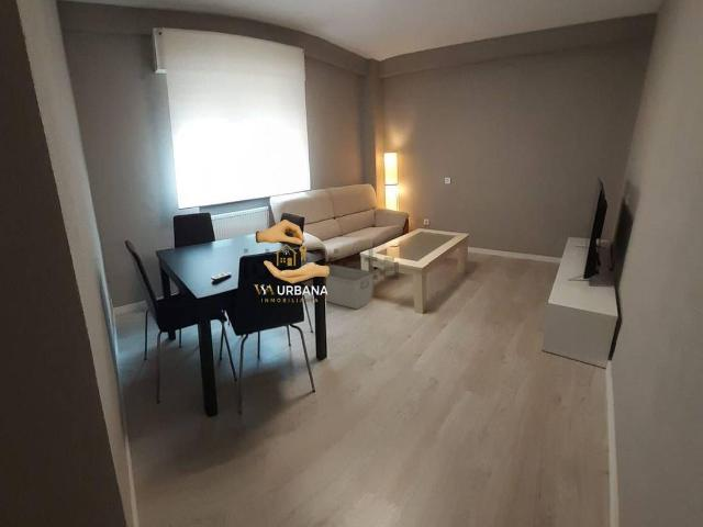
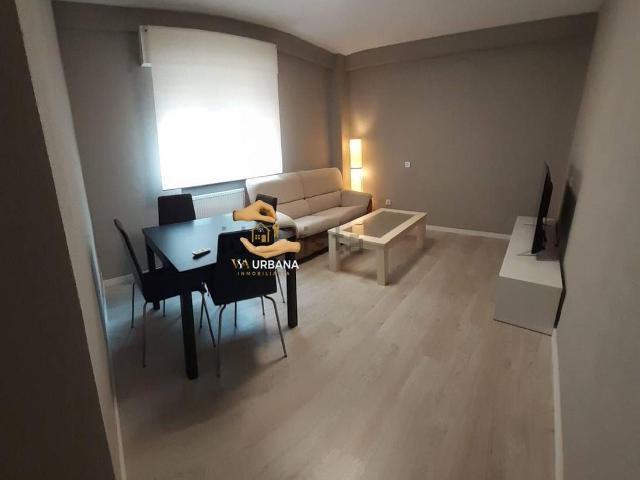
- storage bin (342, 285)
